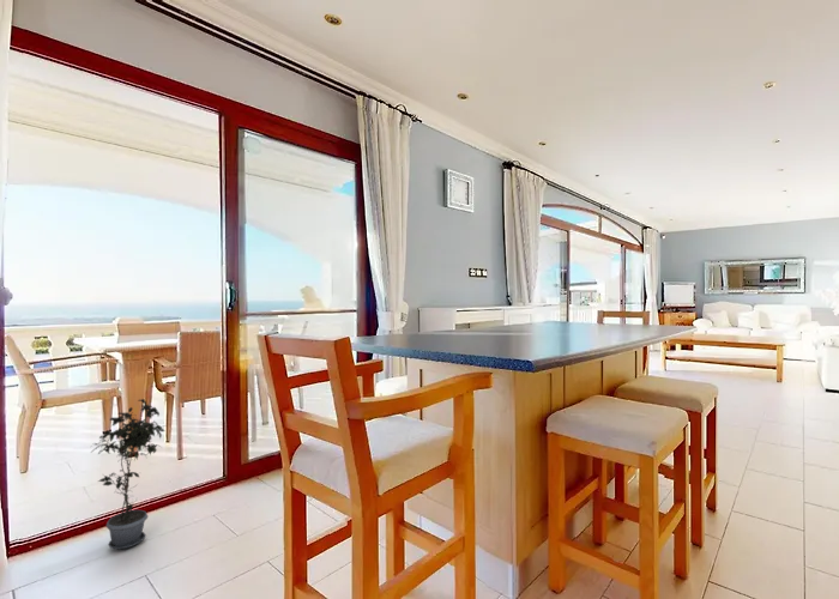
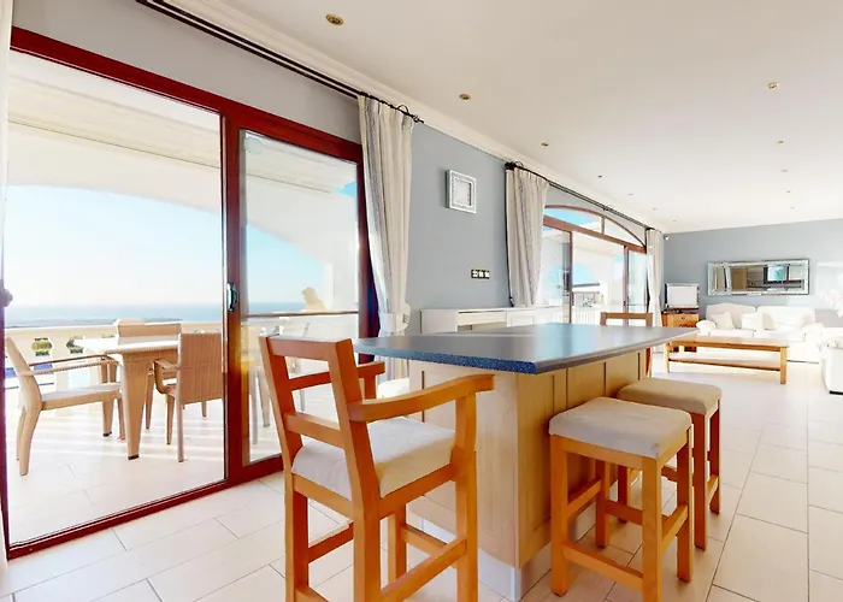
- potted plant (129, 472)
